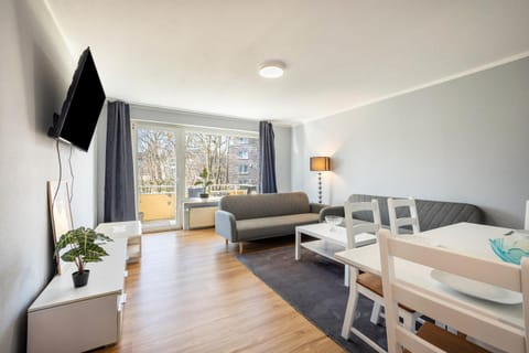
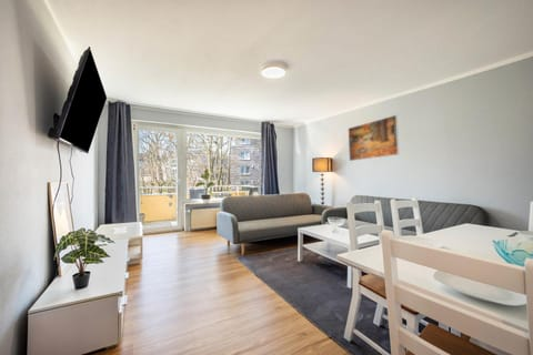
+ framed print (371, 140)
